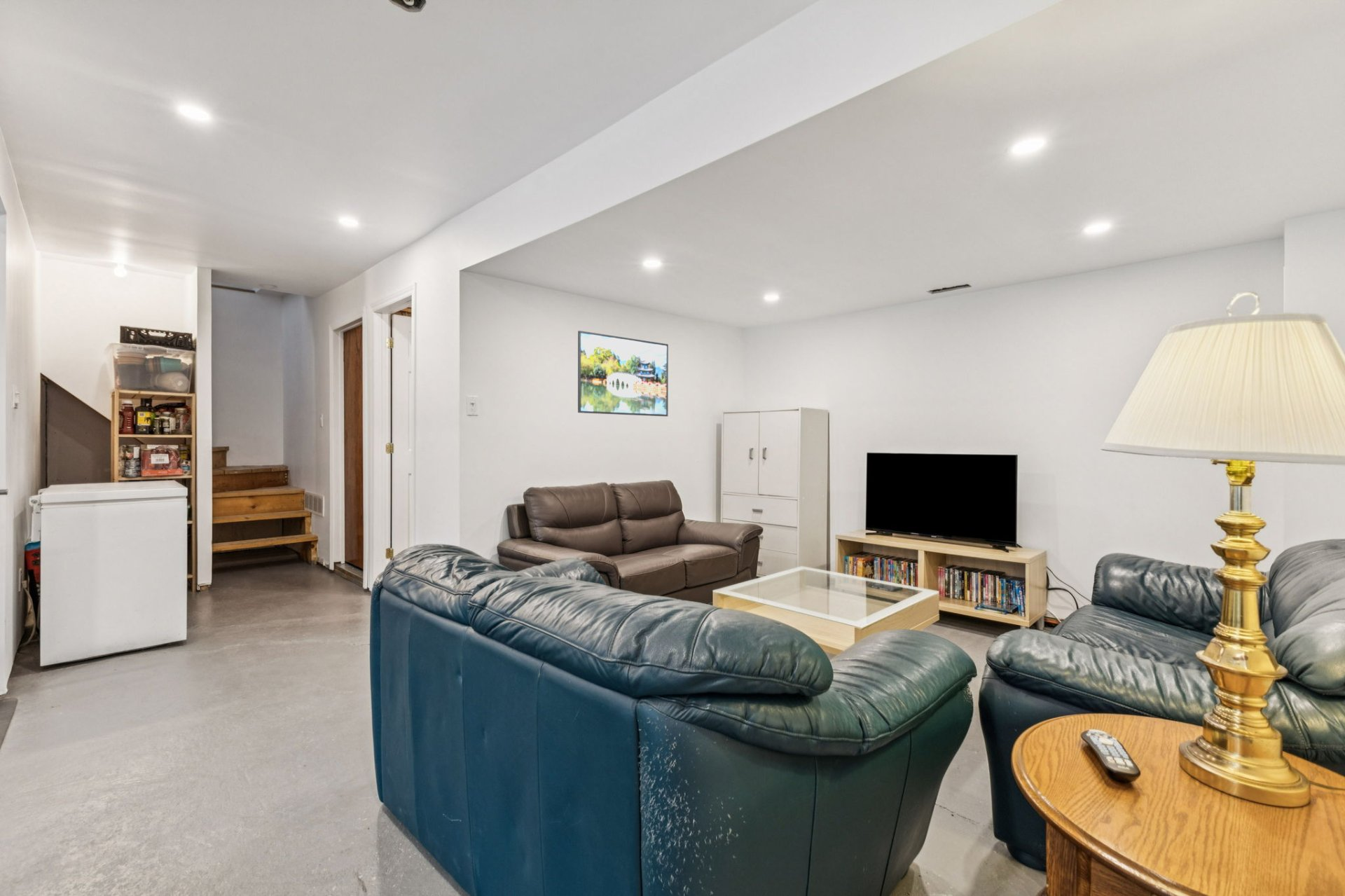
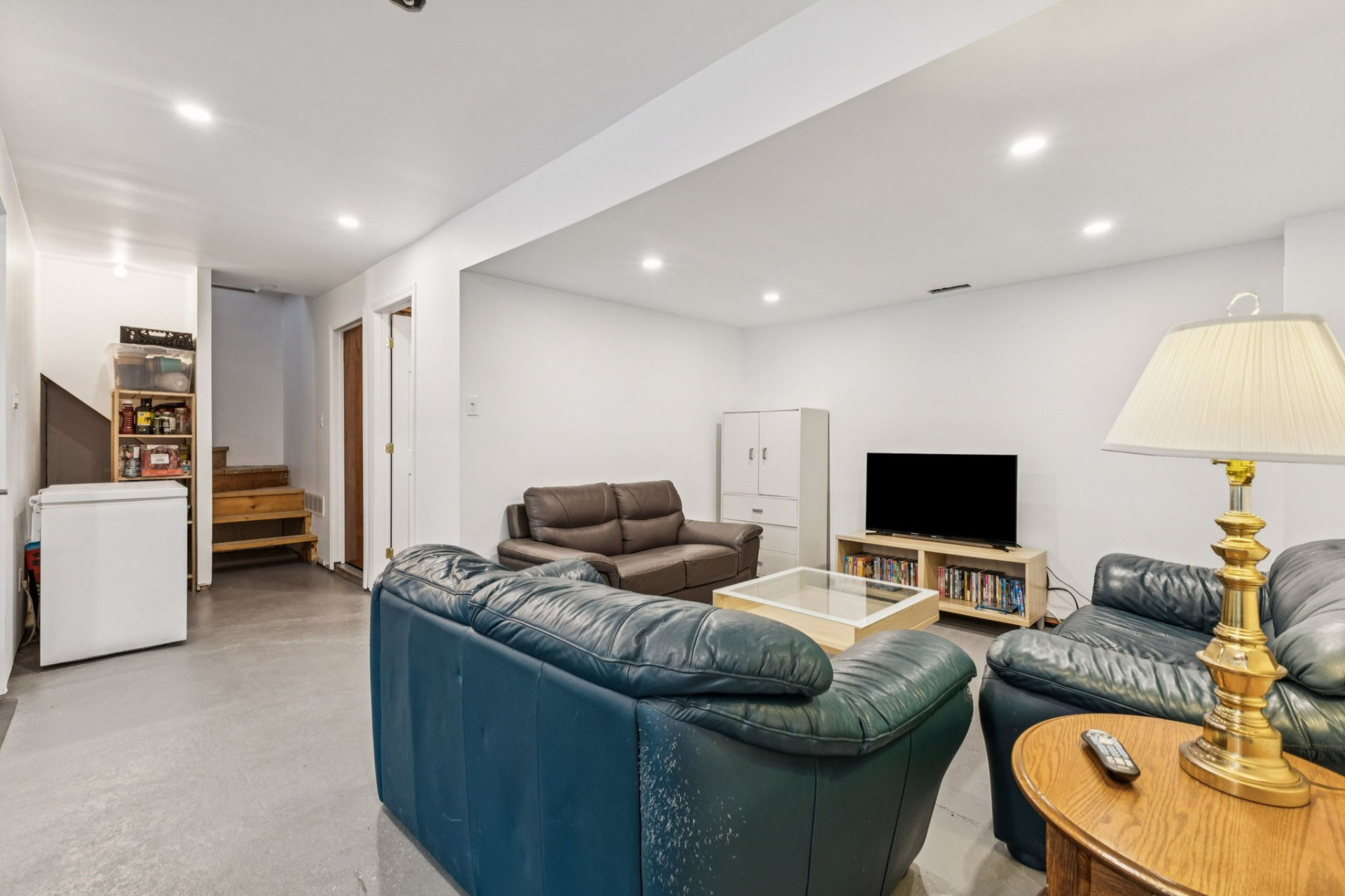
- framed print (626, 376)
